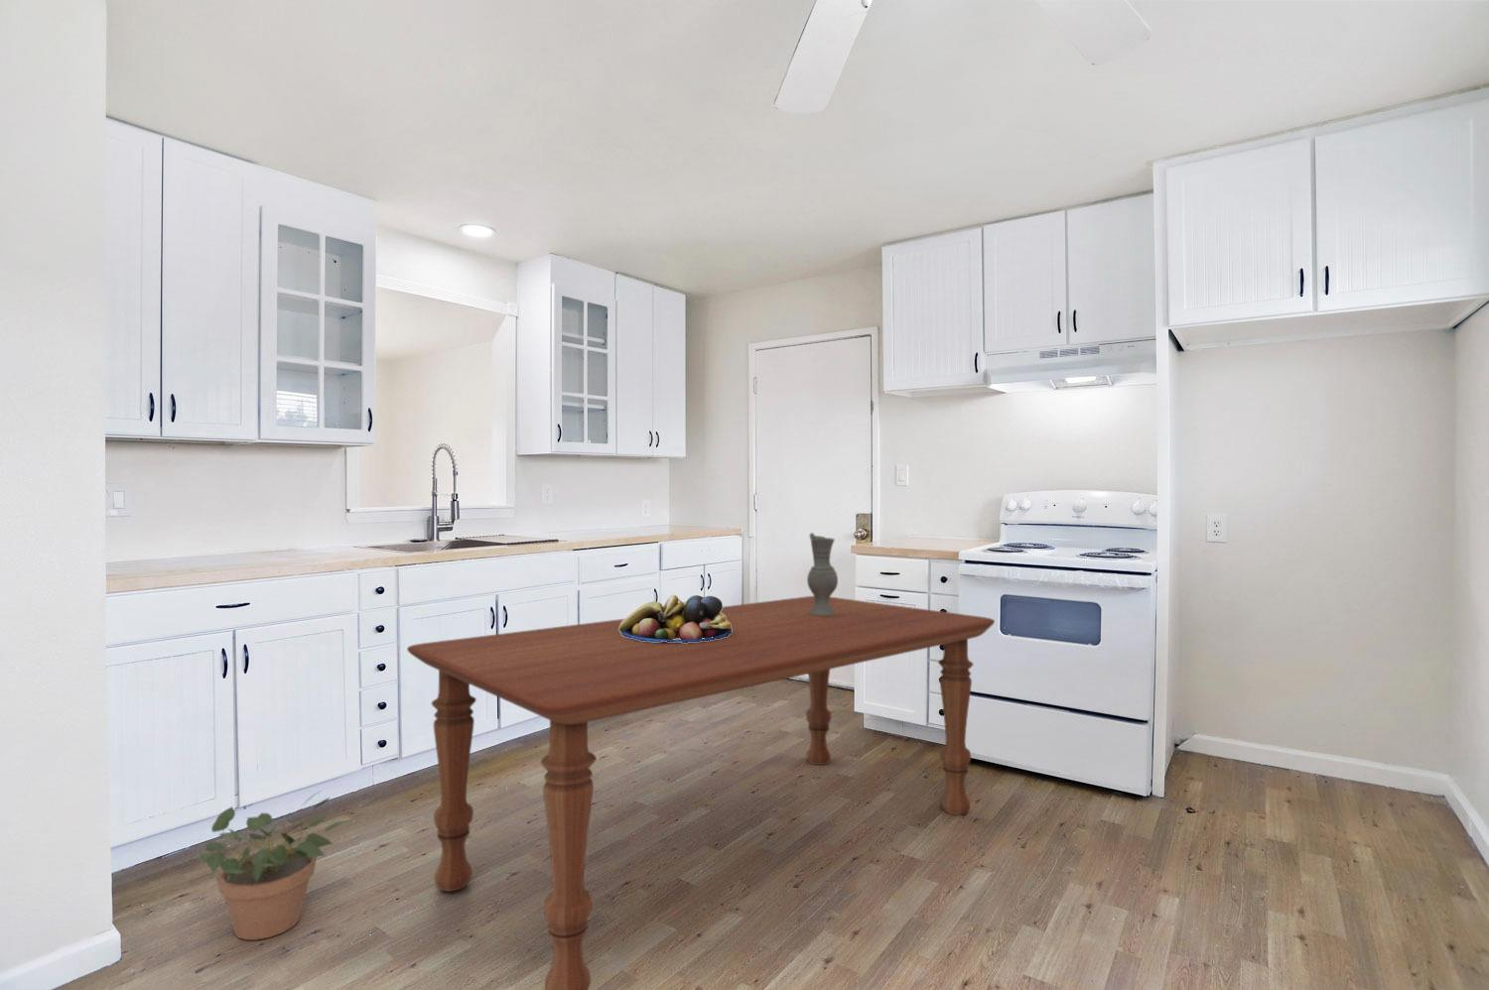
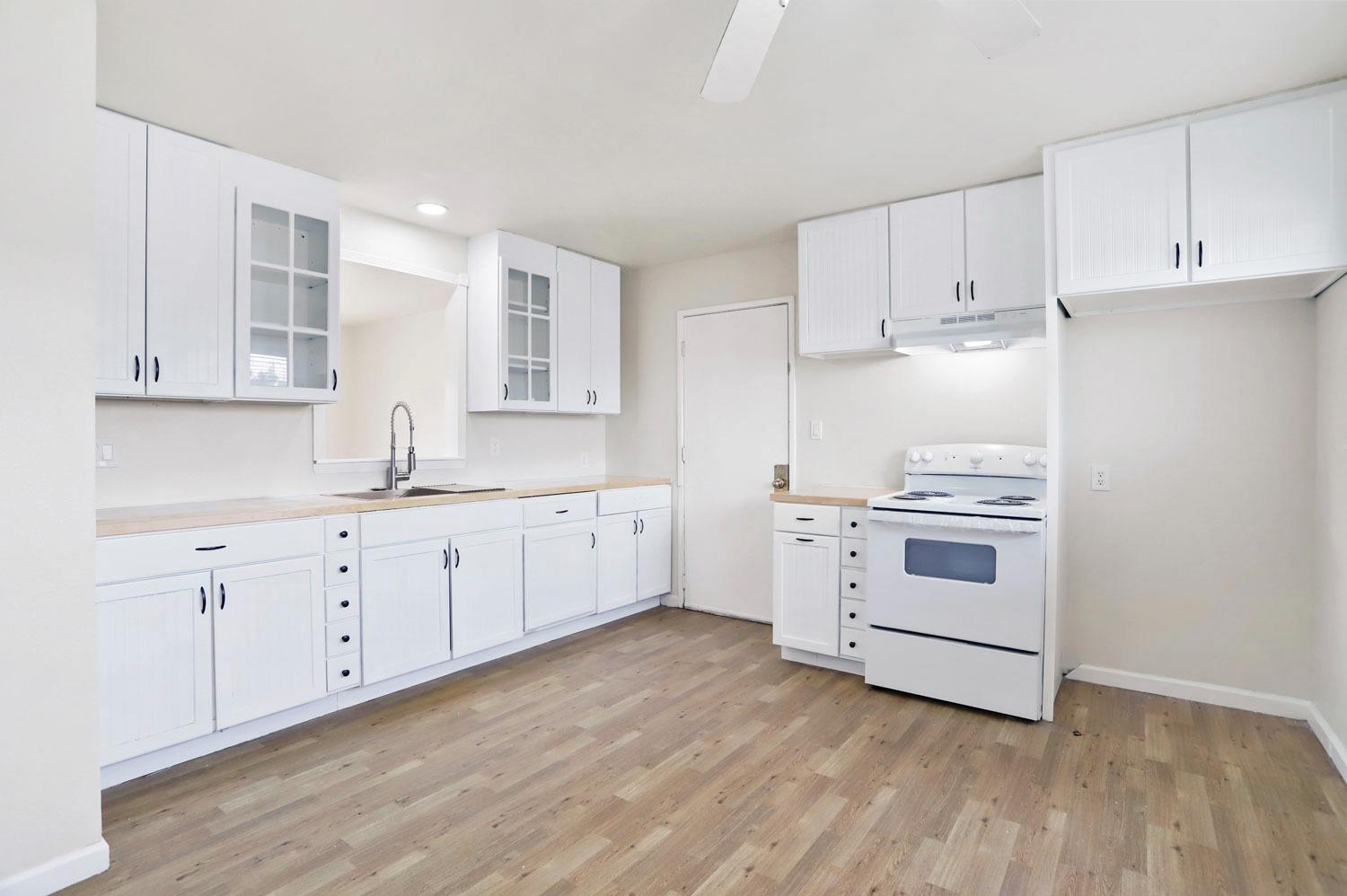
- pitcher (818, 572)
- dining table (721, 693)
- potted plant (276, 862)
- fruit bowl (677, 613)
